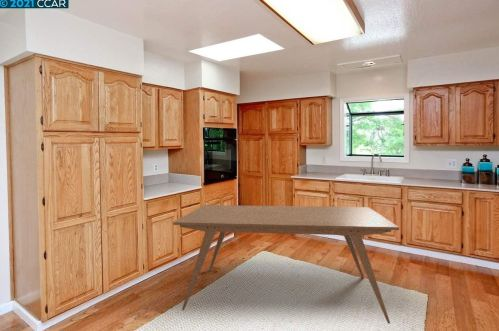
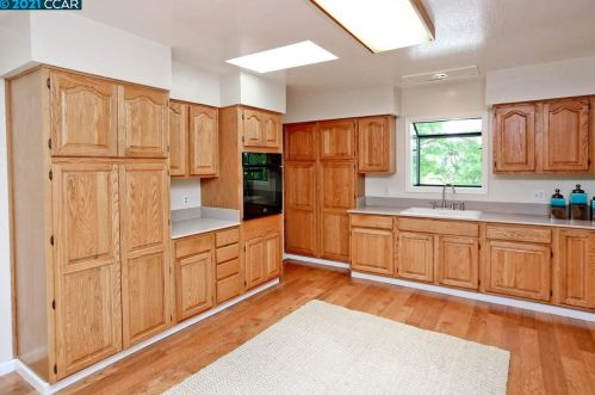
- dining table (282, 233)
